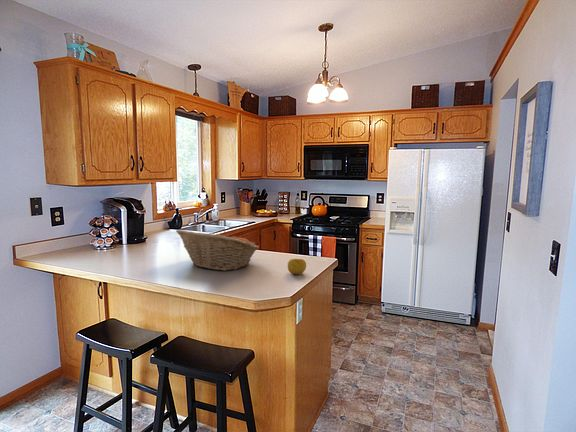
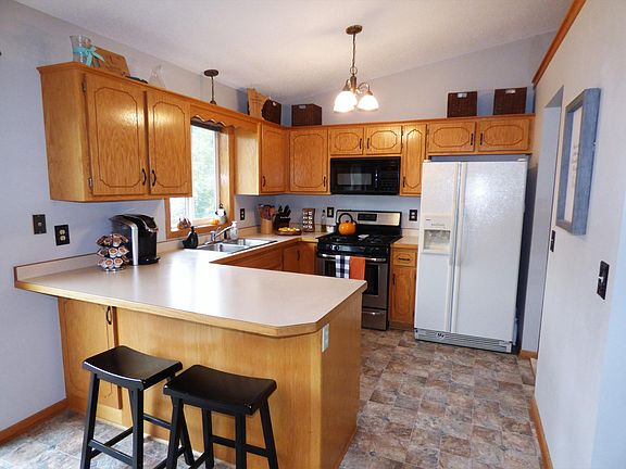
- fruit basket (217, 246)
- apple (296, 265)
